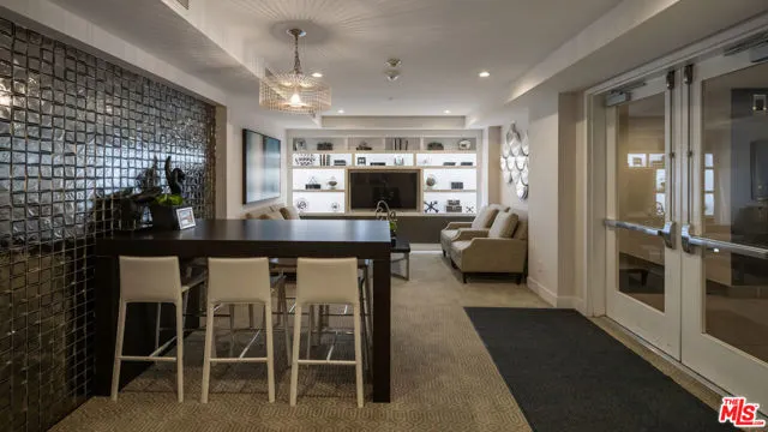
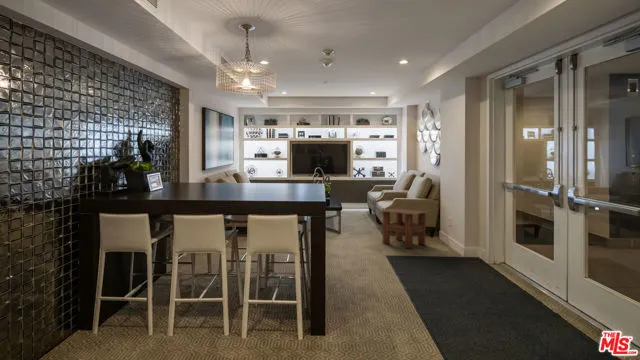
+ side table (403, 227)
